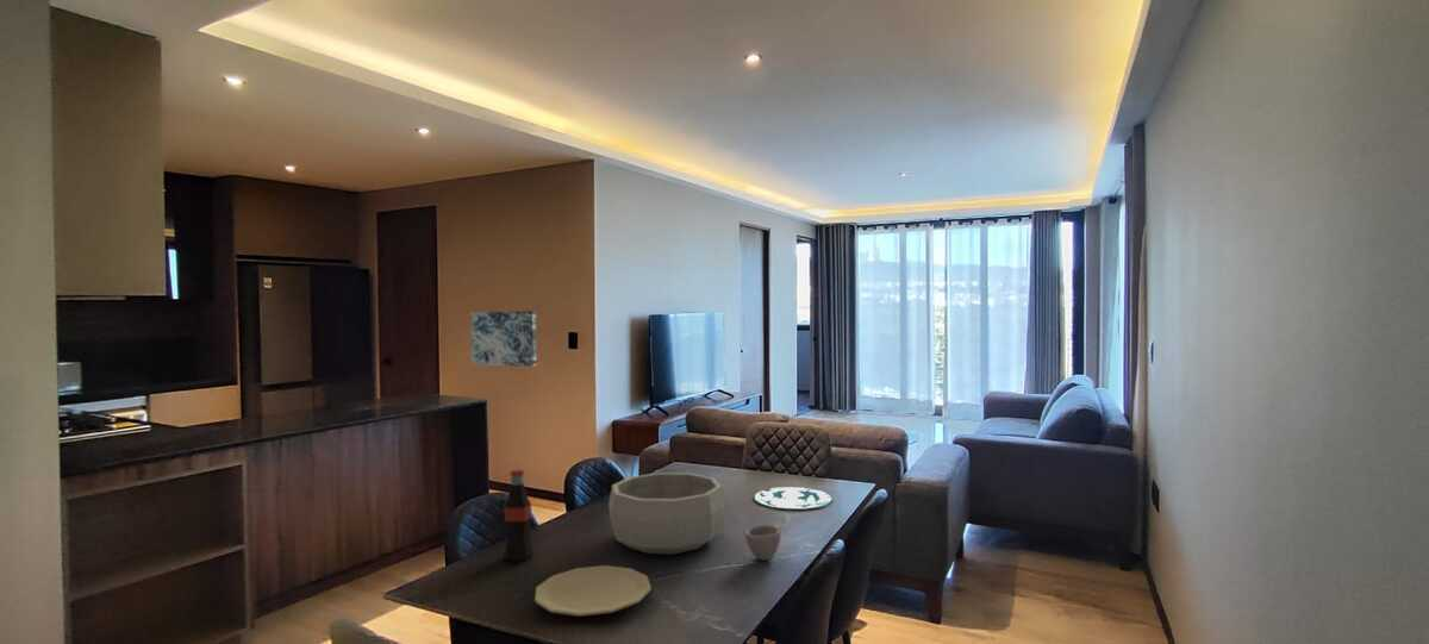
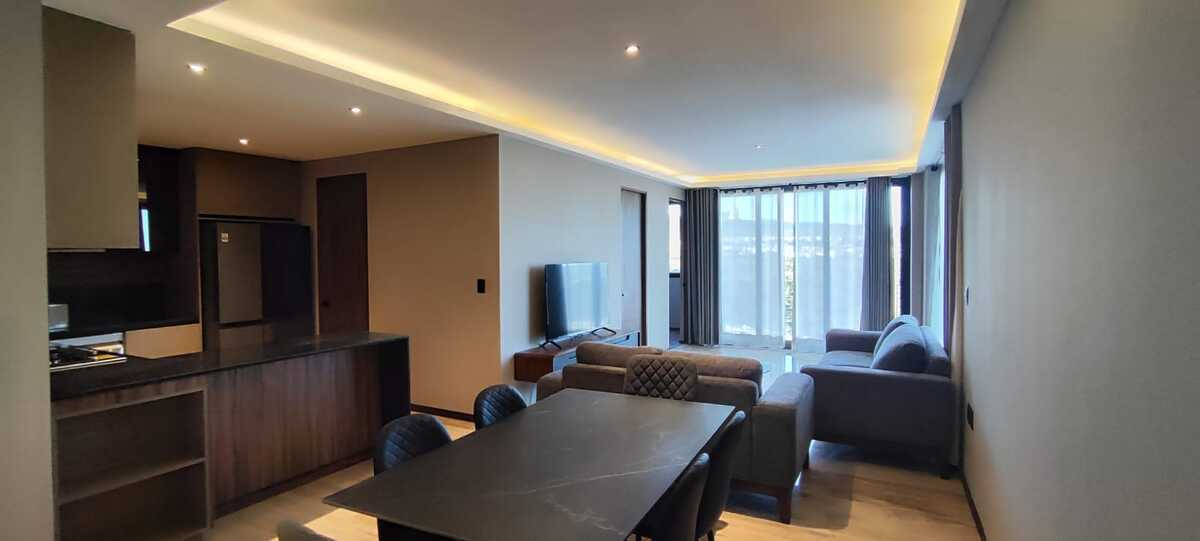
- cup (766, 542)
- decorative bowl (667, 512)
- wall art (503, 338)
- plate (593, 593)
- bottle (517, 513)
- plate (792, 494)
